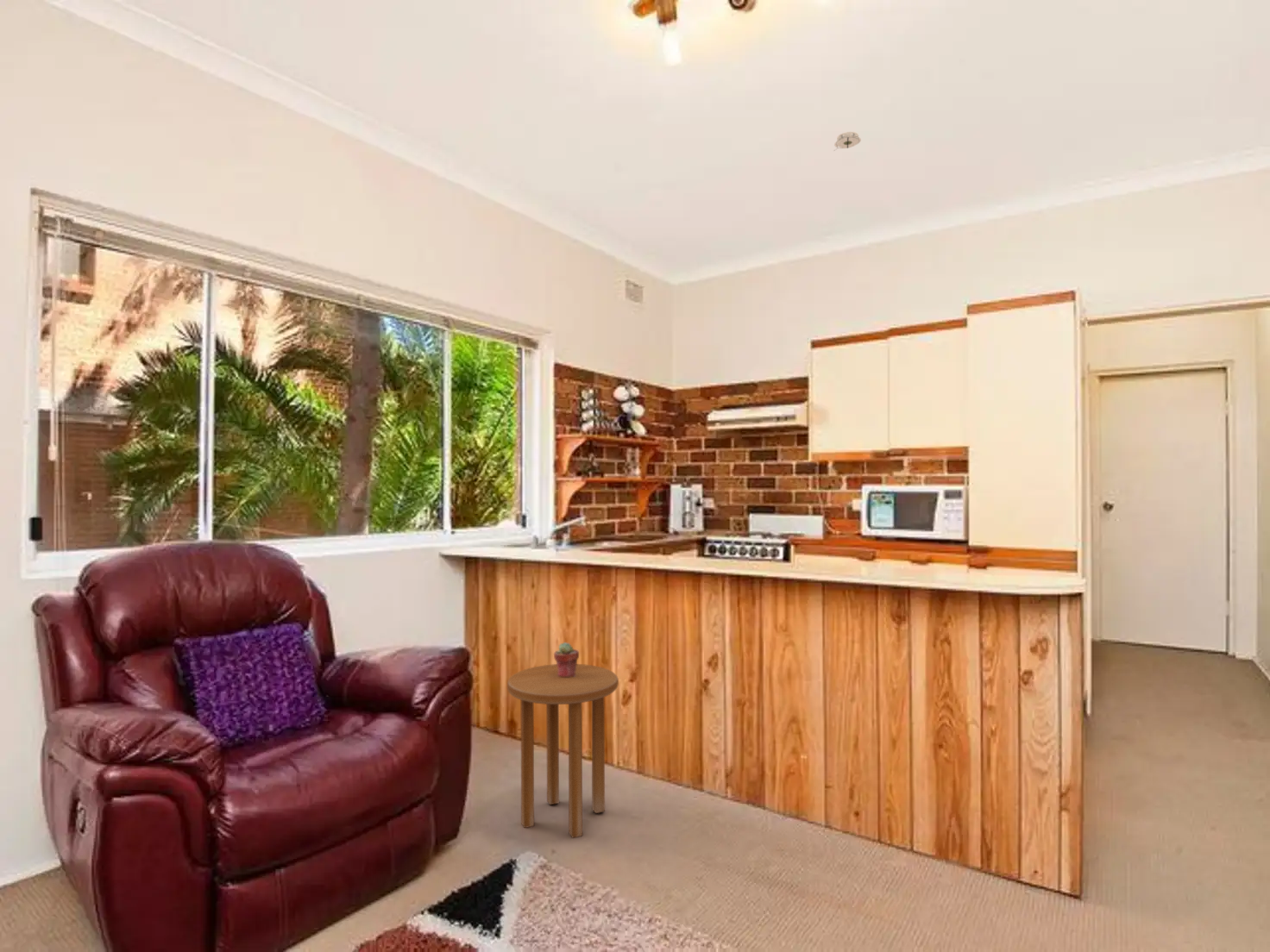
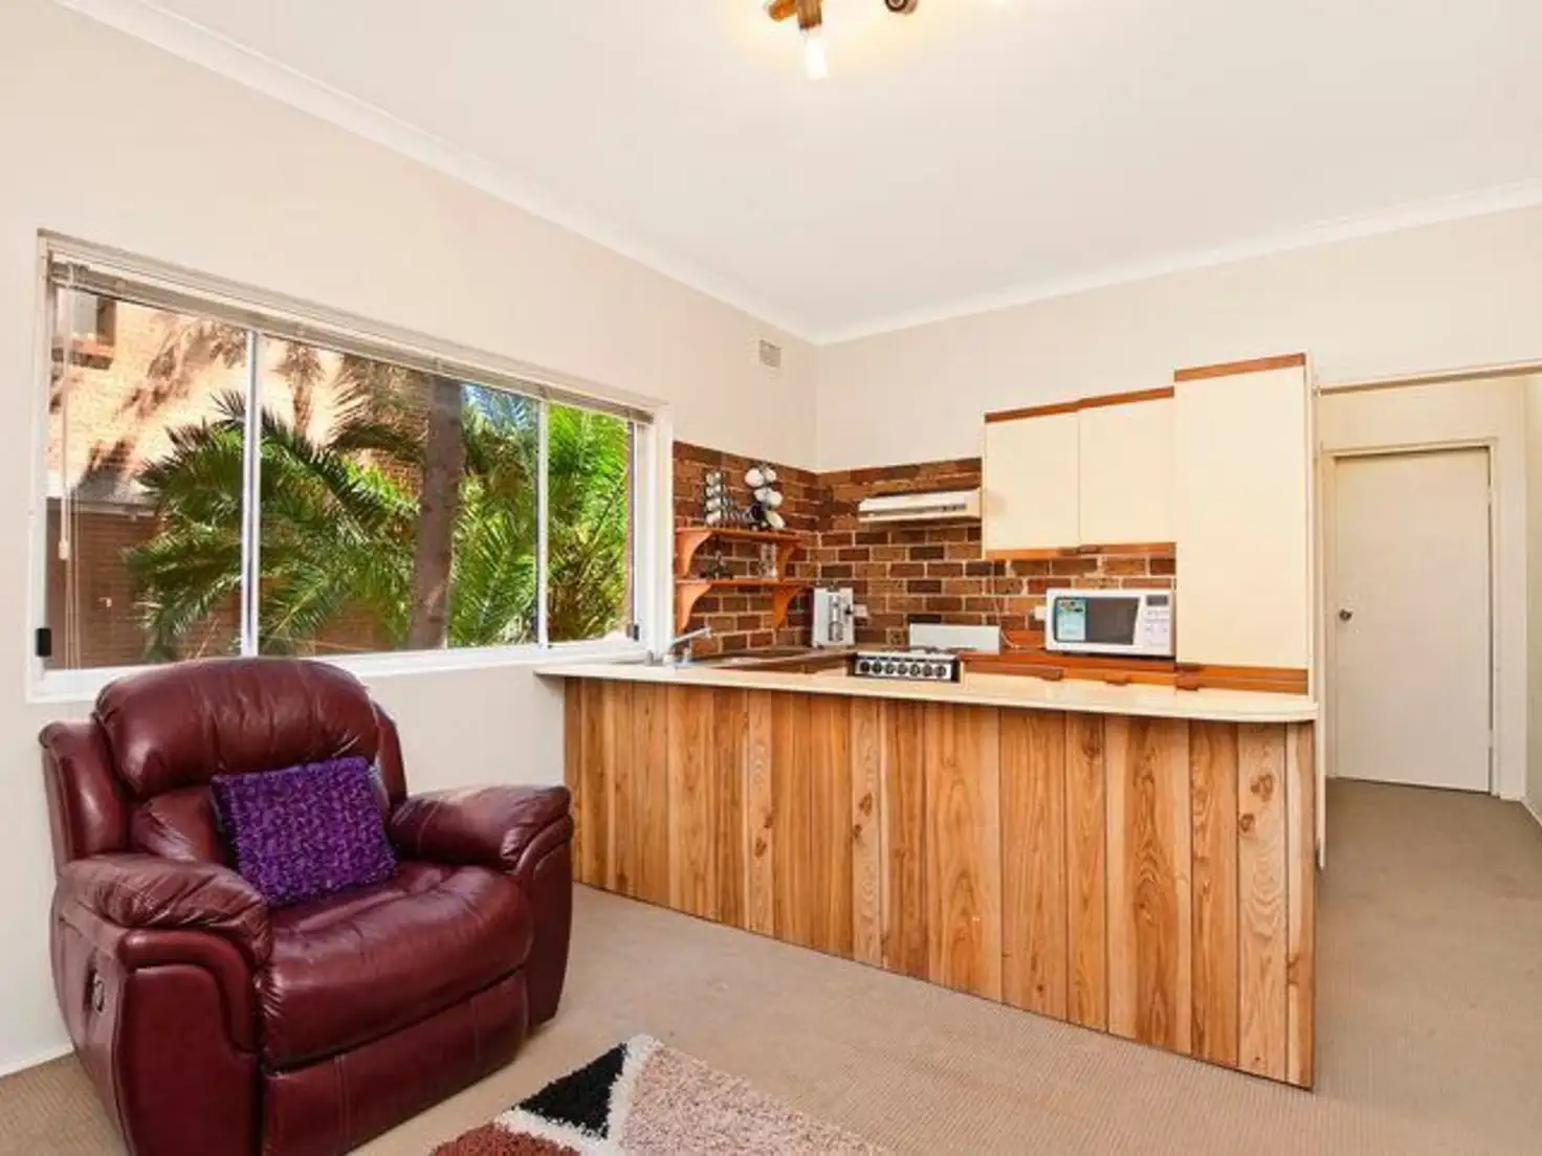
- smoke detector (846, 140)
- potted succulent (566, 658)
- side table (558, 747)
